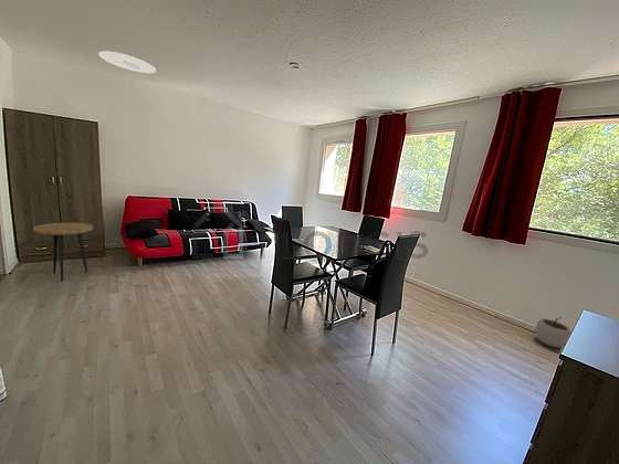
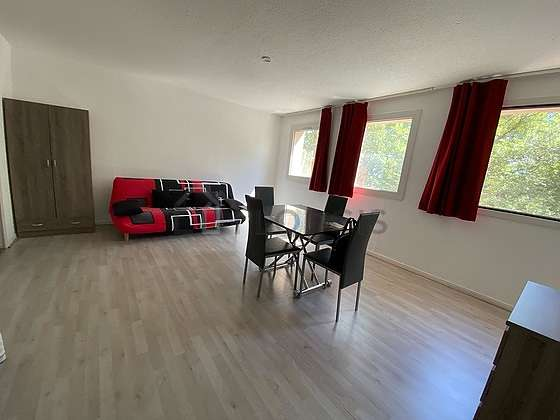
- plant pot (553, 329)
- side table (62, 251)
- ceiling light (128, 60)
